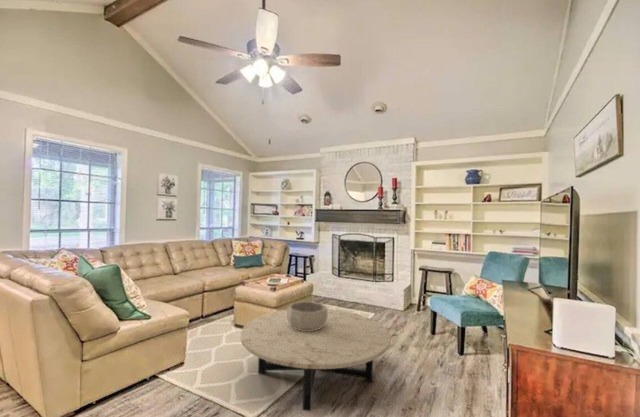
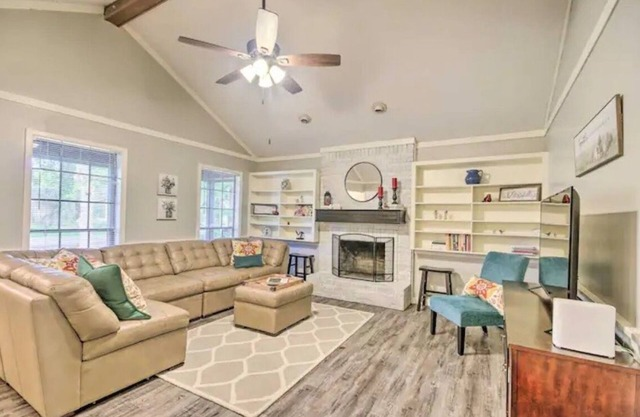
- coffee table (315, 352)
- decorative bowl (307, 316)
